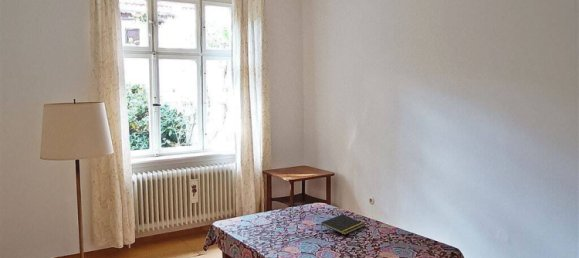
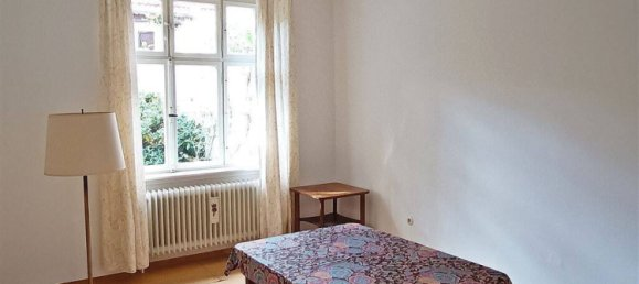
- notepad (343, 224)
